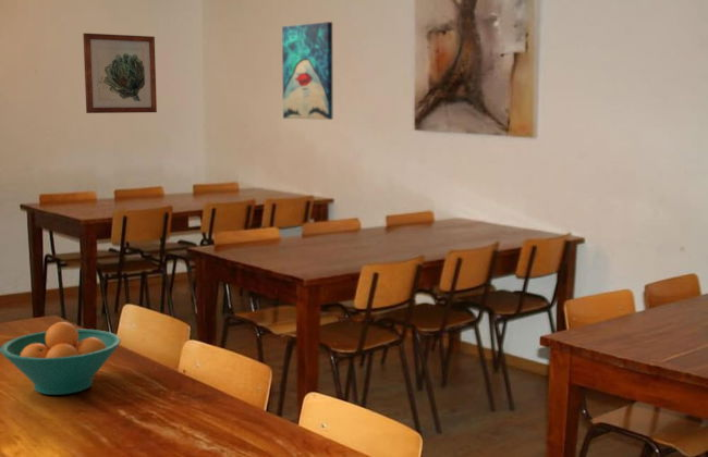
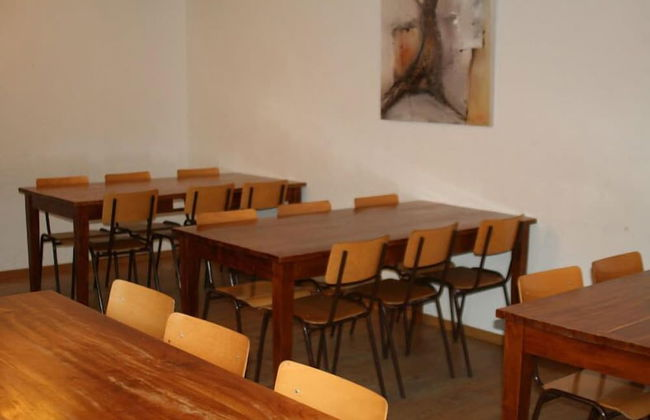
- wall art (306, 72)
- wall art (121, 74)
- fruit bowl (62, 355)
